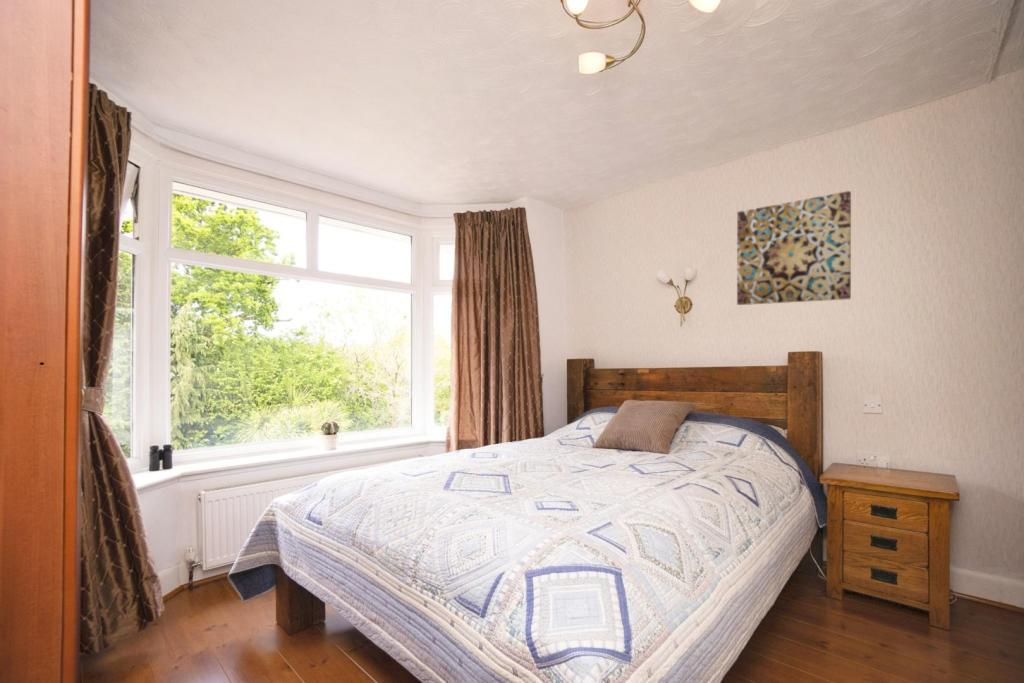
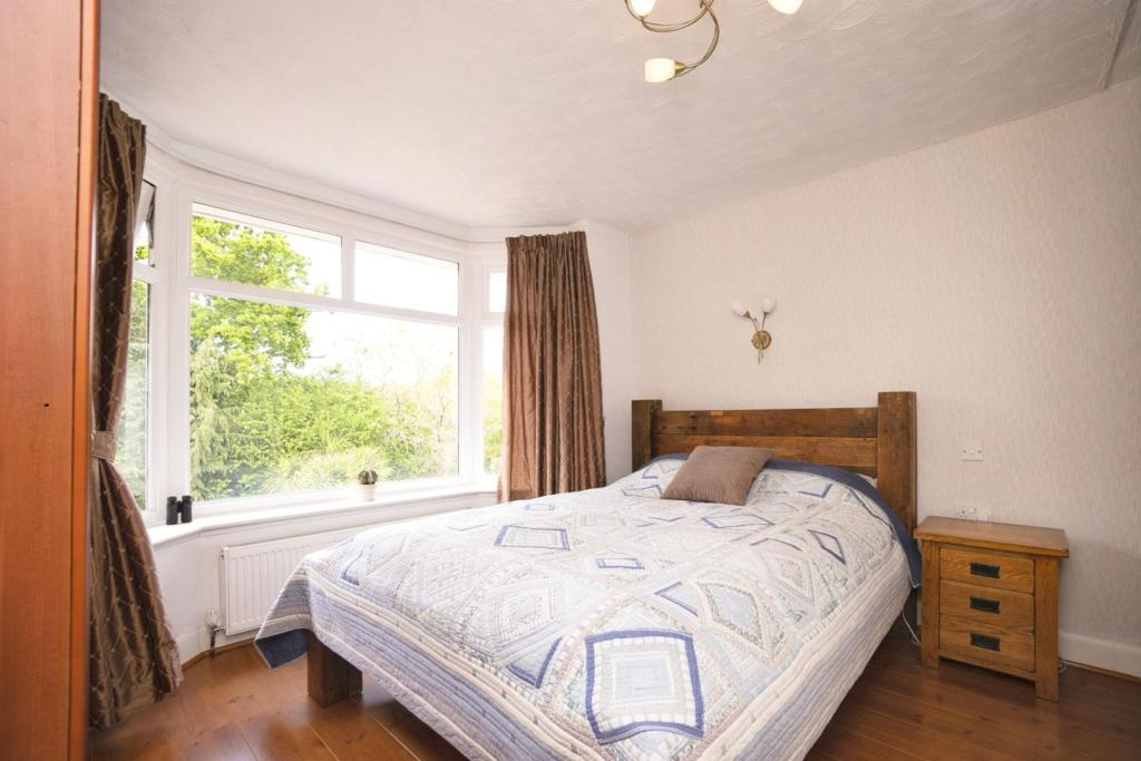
- wall art (790, 252)
